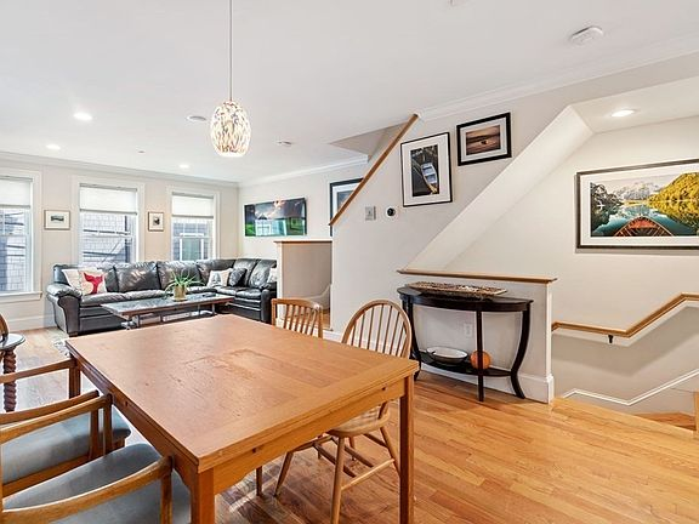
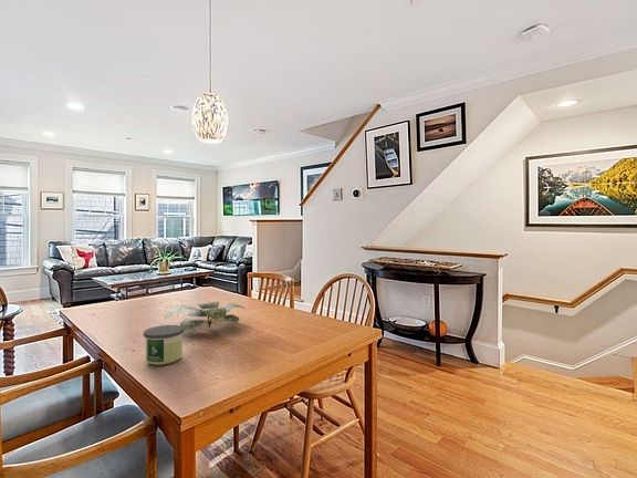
+ candle (164, 344)
+ plant (210, 315)
